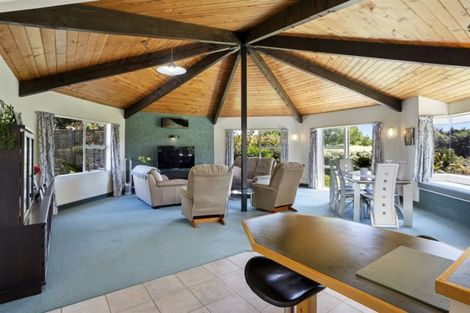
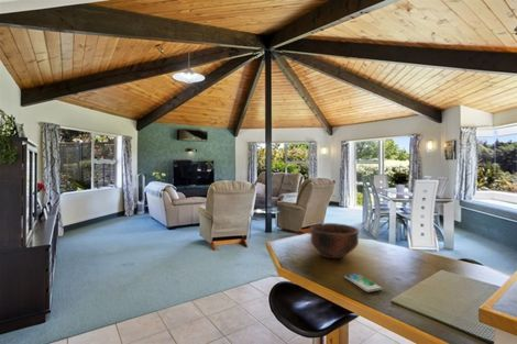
+ smartphone (362, 281)
+ bowl (333, 242)
